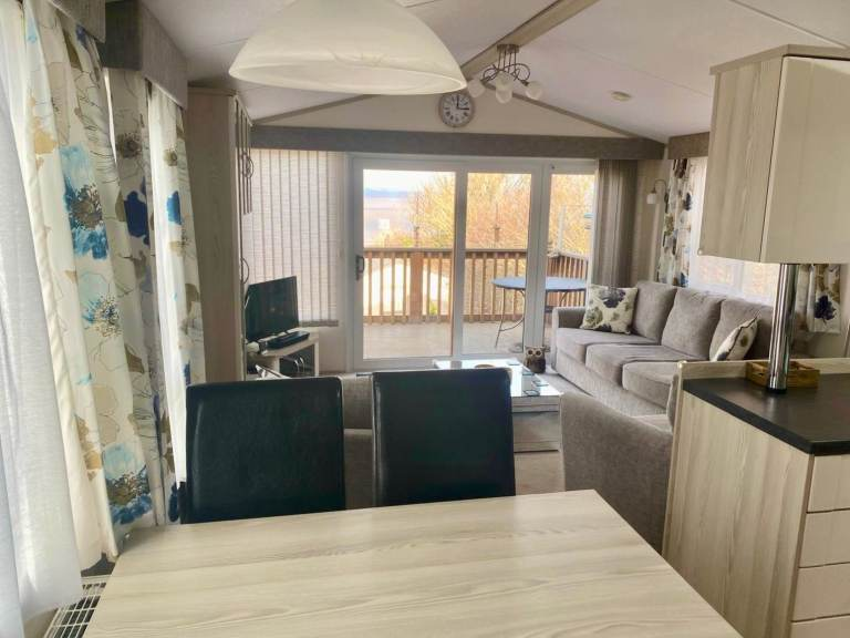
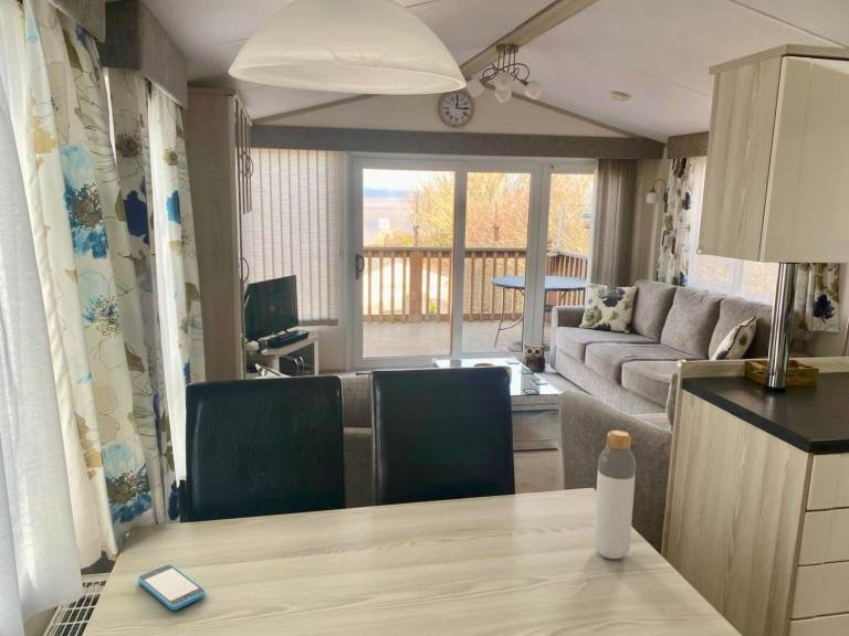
+ smartphone (171, 586)
+ bottle (615, 494)
